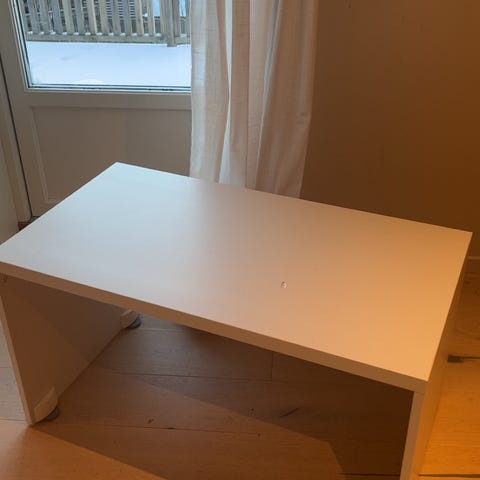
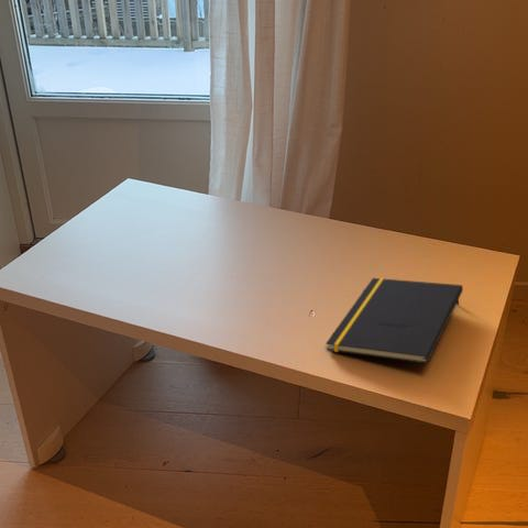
+ notepad (397, 316)
